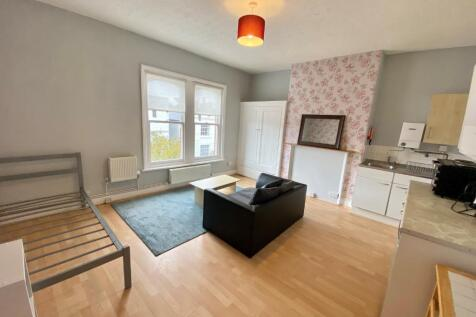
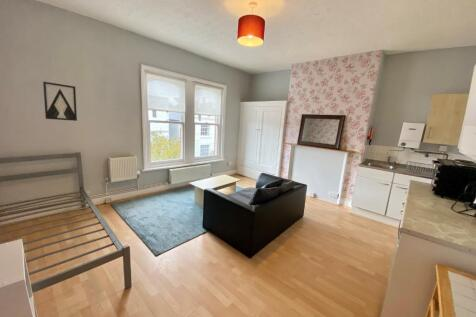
+ wall art (60, 102)
